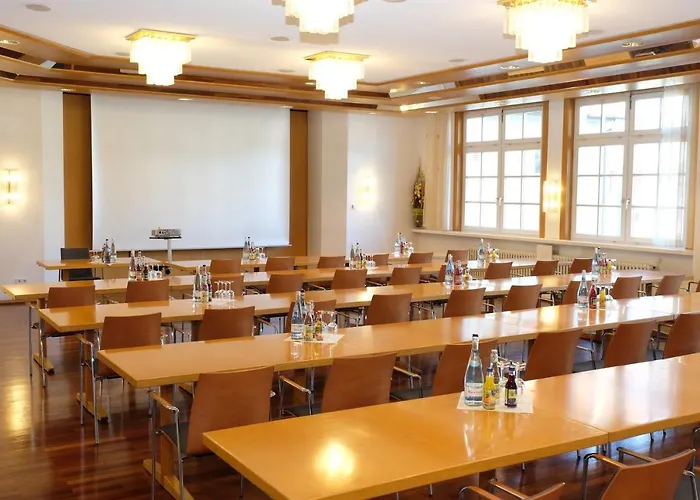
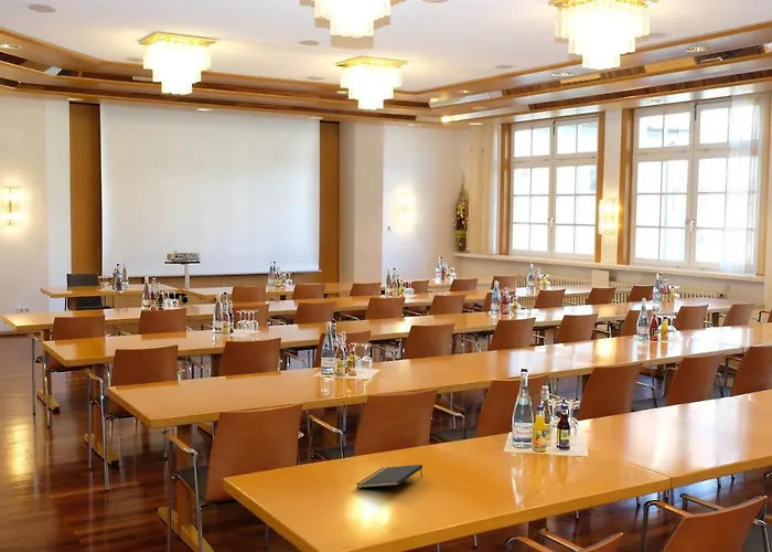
+ notepad (389, 476)
